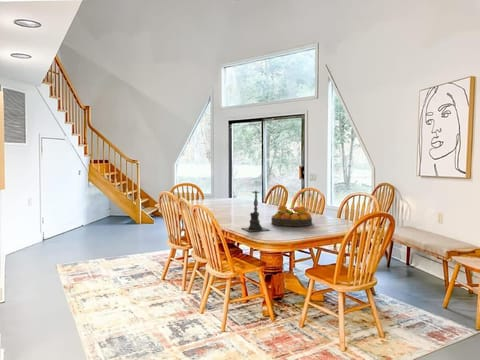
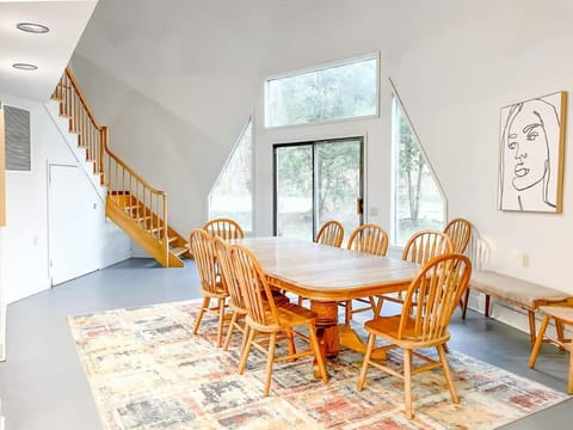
- fruit bowl (291, 214)
- candle holder (255, 207)
